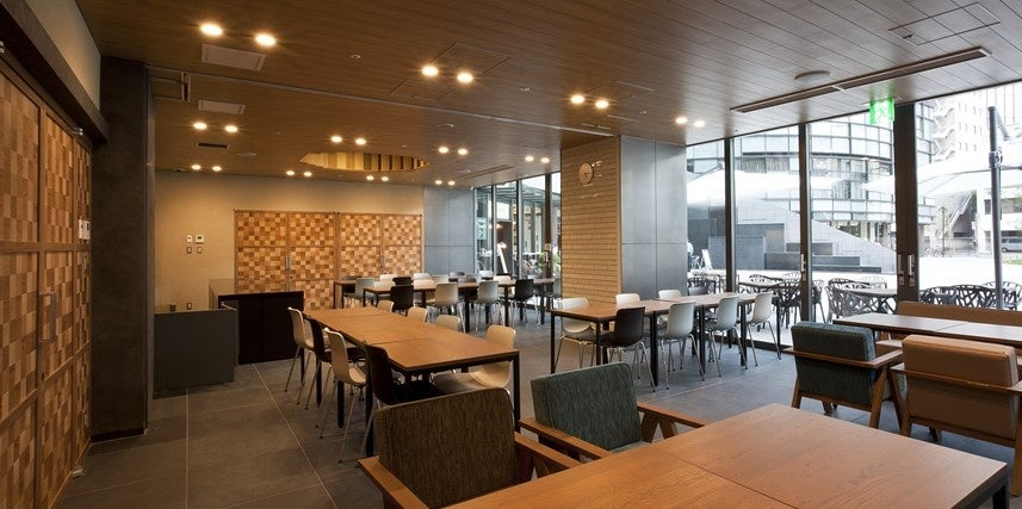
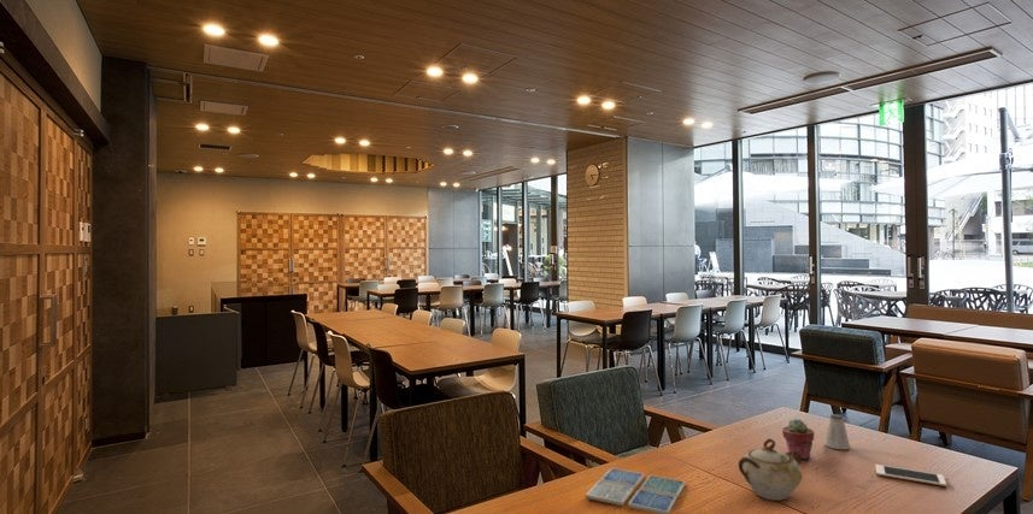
+ saltshaker (837, 430)
+ potted succulent (798, 437)
+ cell phone (909, 474)
+ drink coaster (638, 490)
+ sugar bowl (770, 466)
